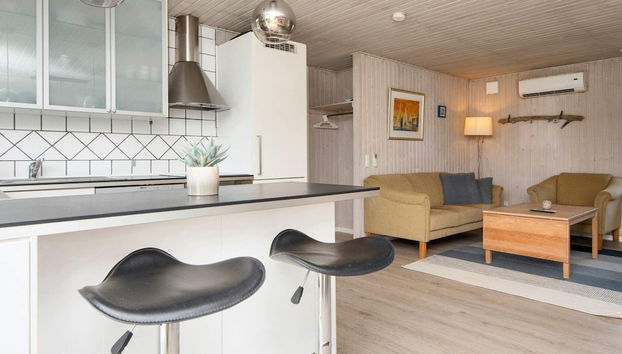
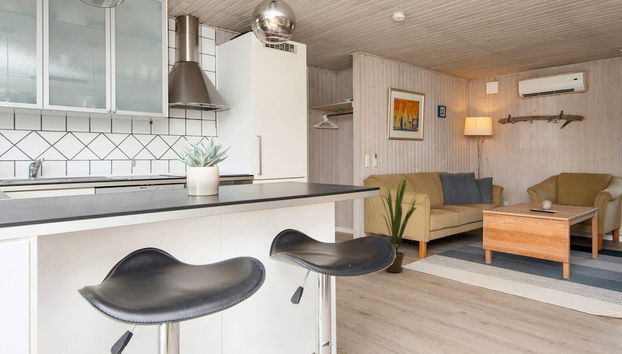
+ house plant (394, 223)
